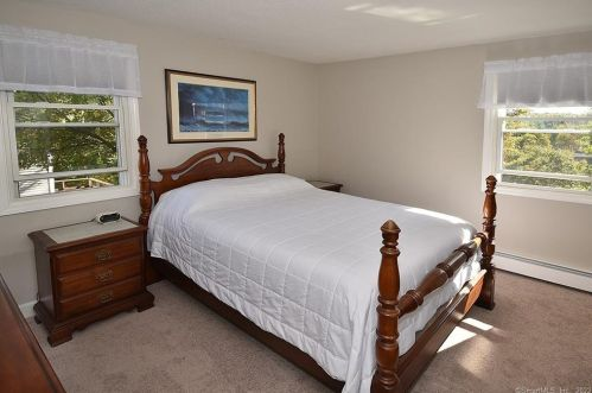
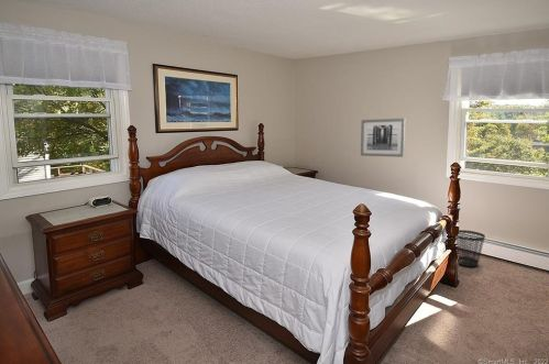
+ wall art (382, 137)
+ wastebasket (466, 249)
